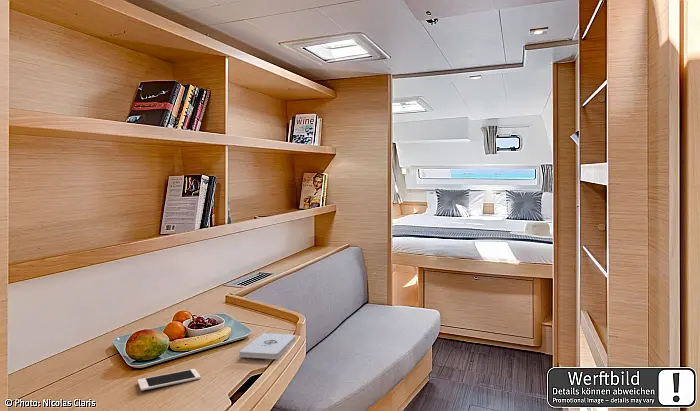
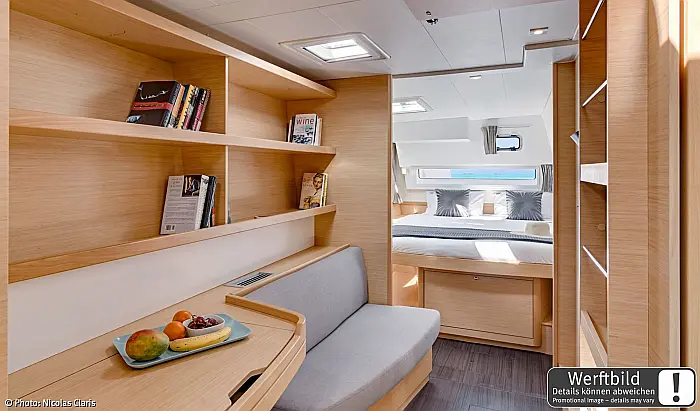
- notepad (269, 345)
- cell phone (169, 379)
